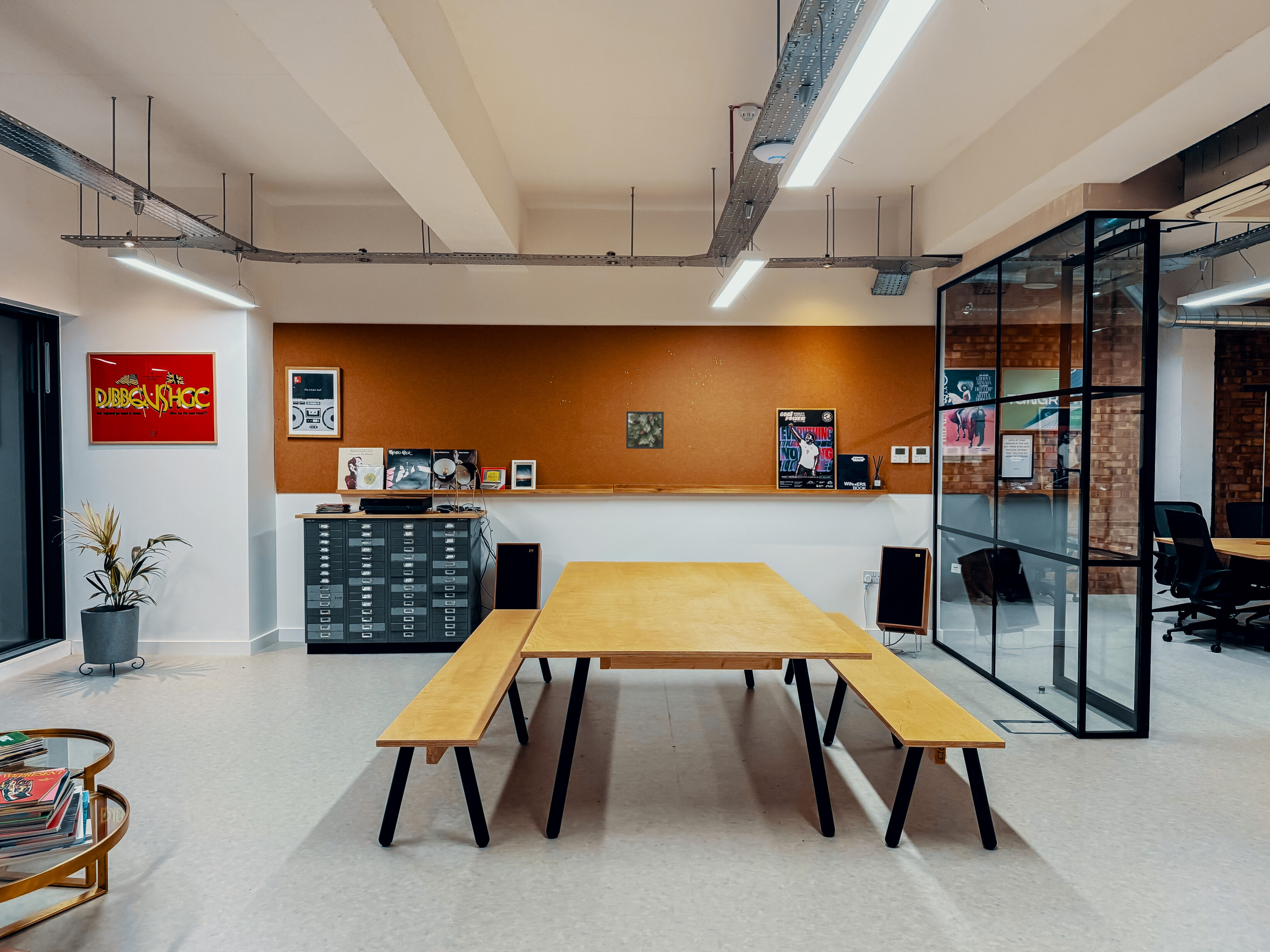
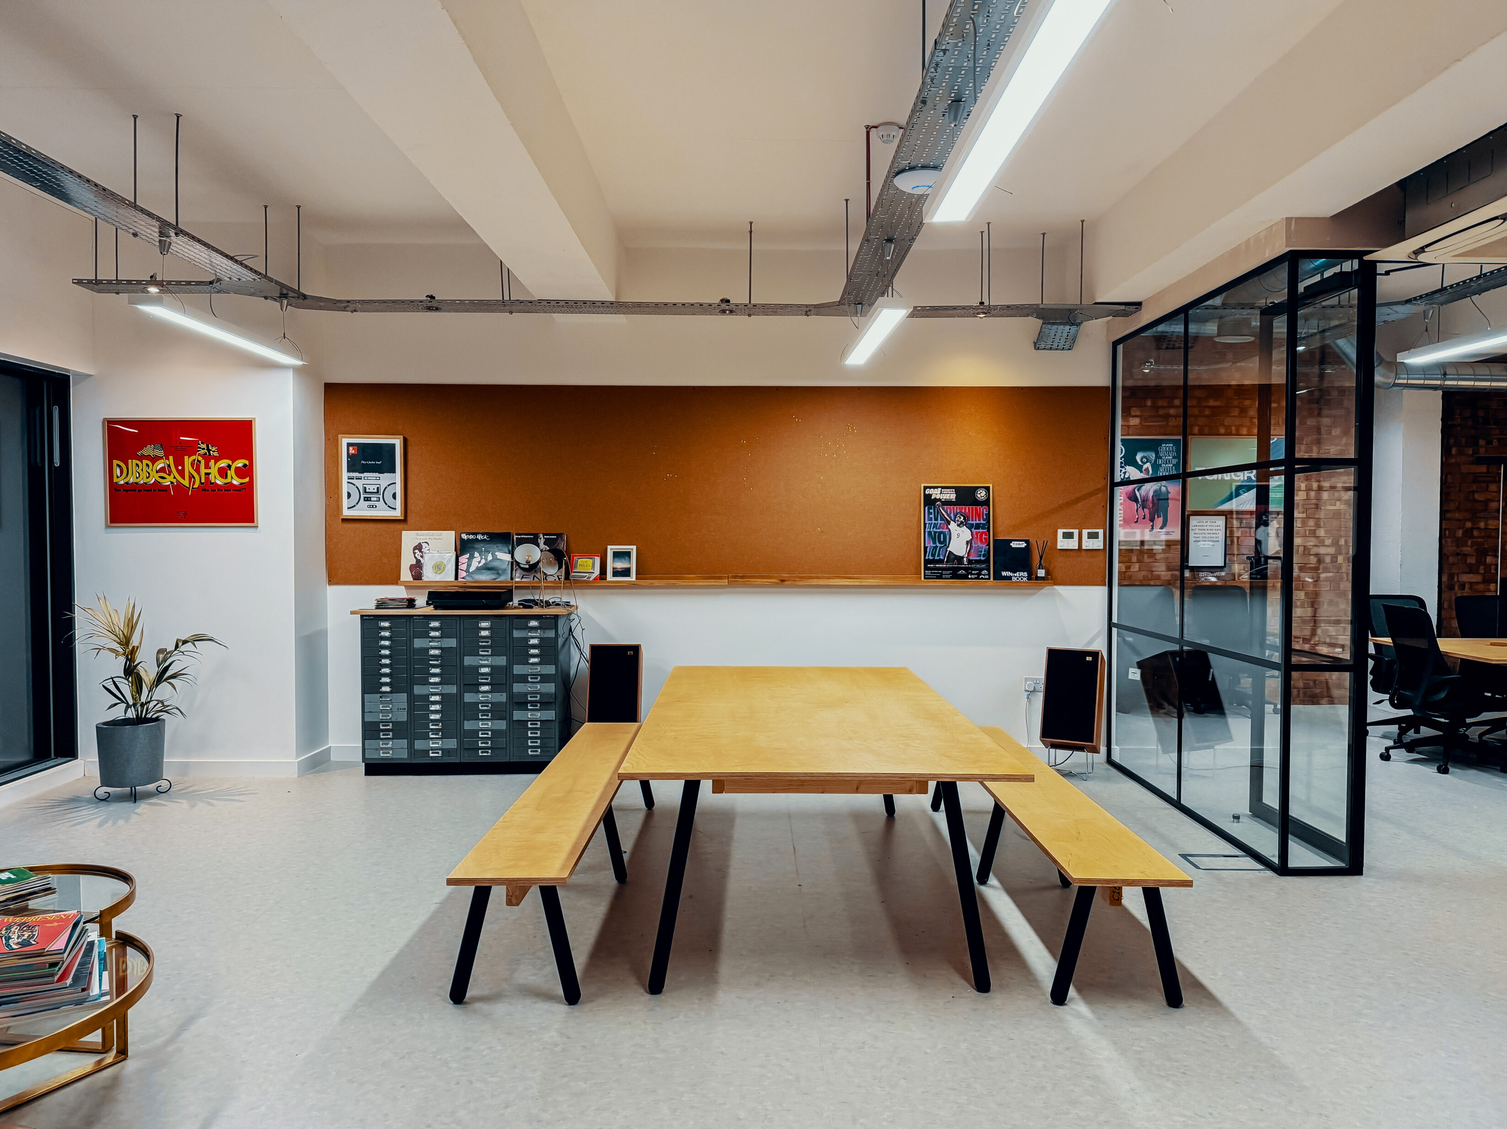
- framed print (645, 430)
